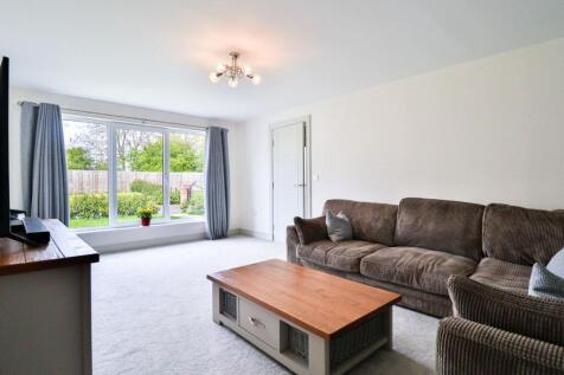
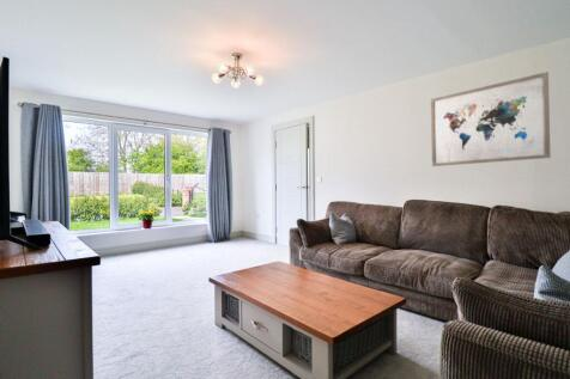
+ wall art (483, 124)
